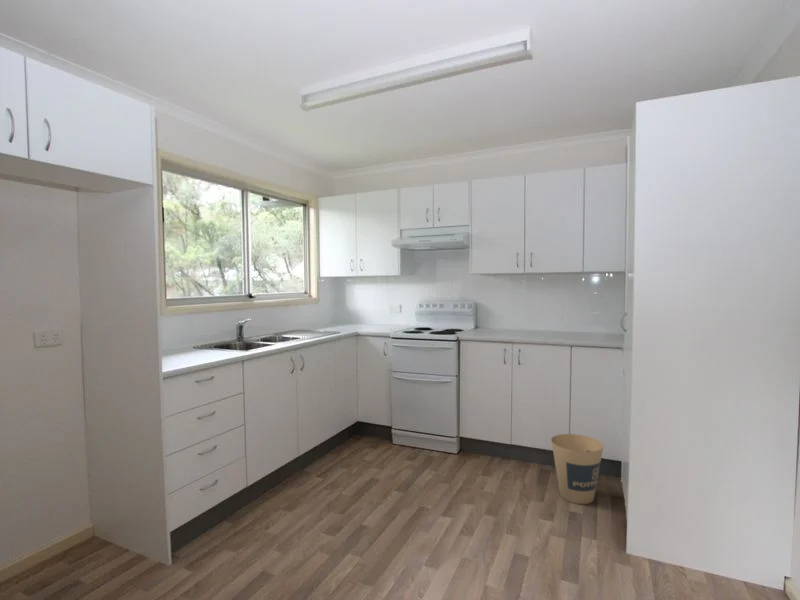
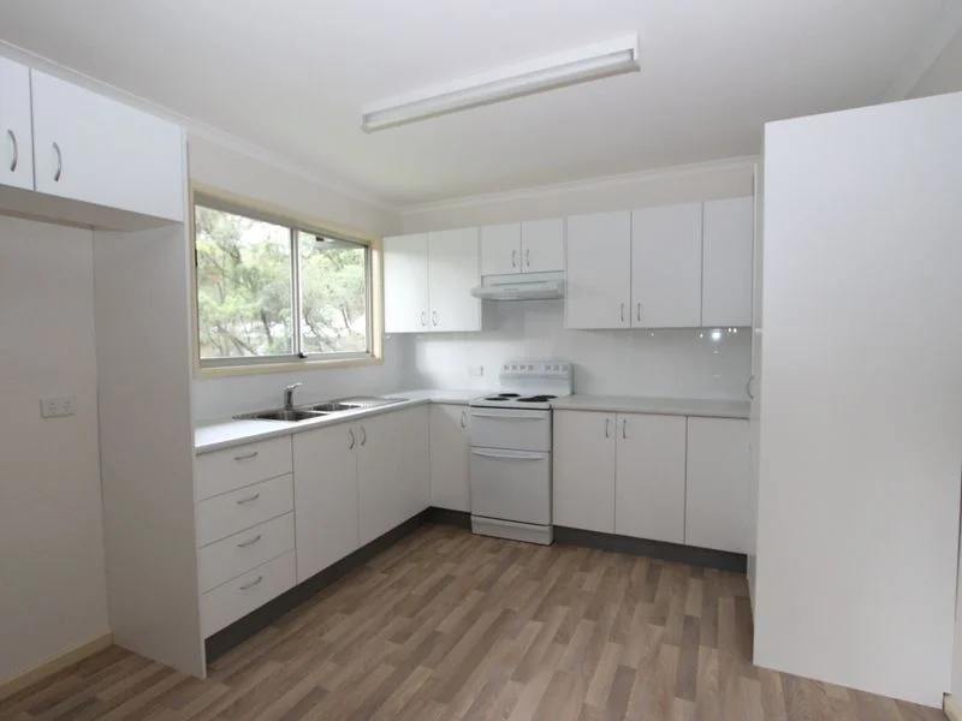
- trash can (576, 469)
